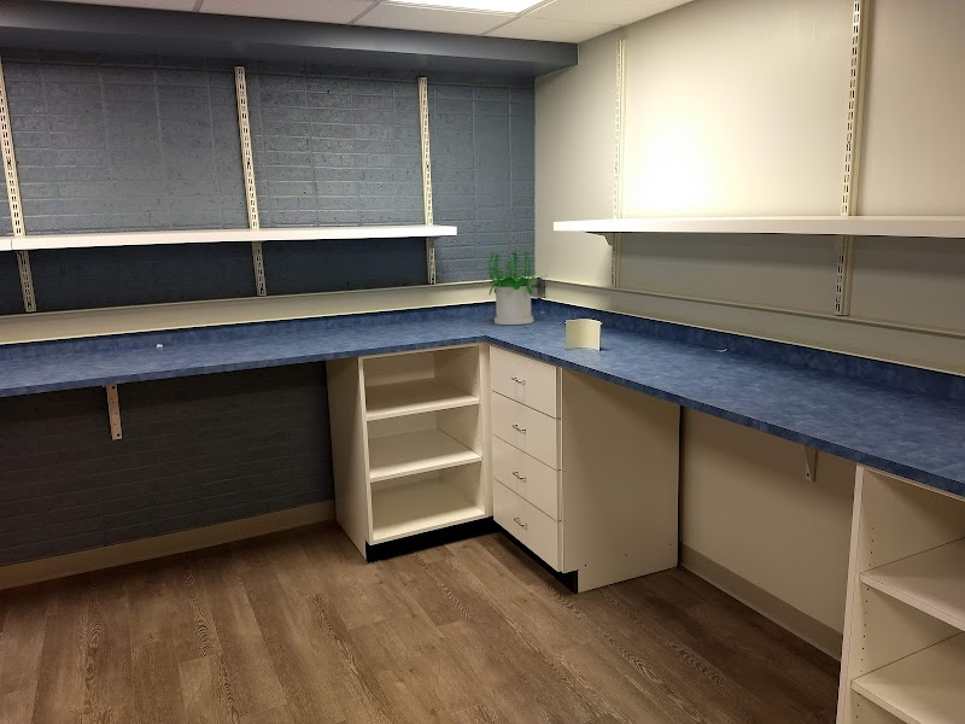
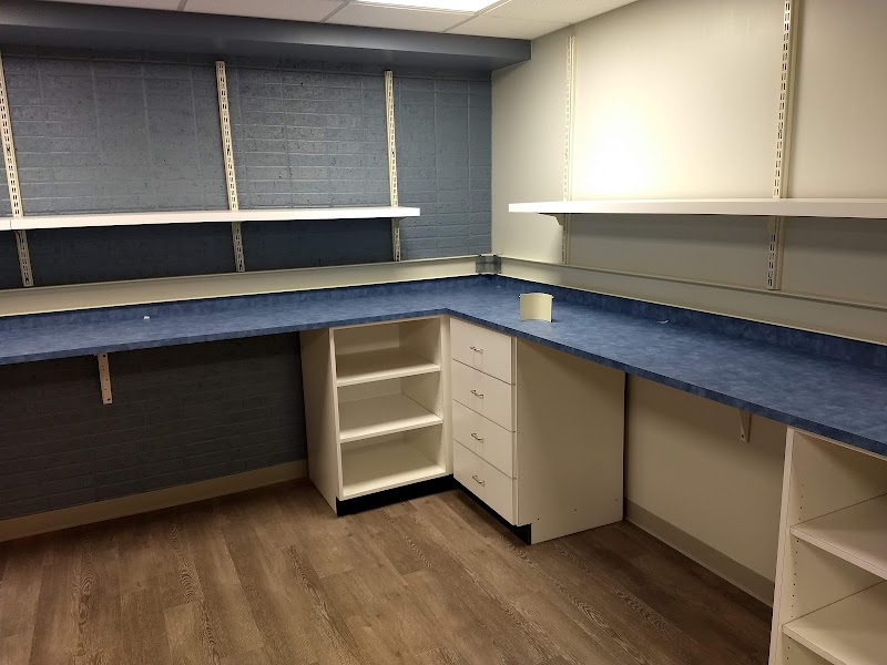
- potted plant (510, 286)
